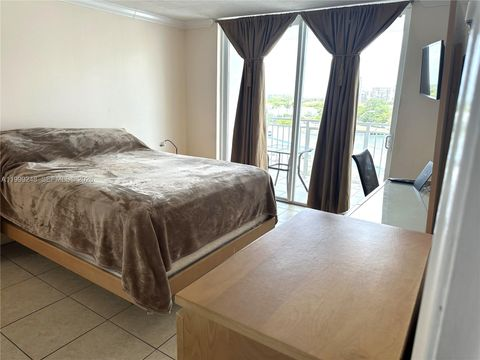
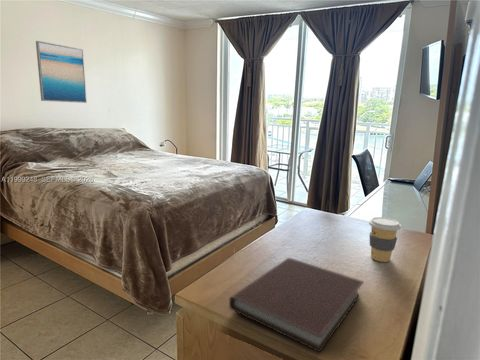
+ notebook (300, 294)
+ wall art (62, 74)
+ coffee cup (382, 239)
